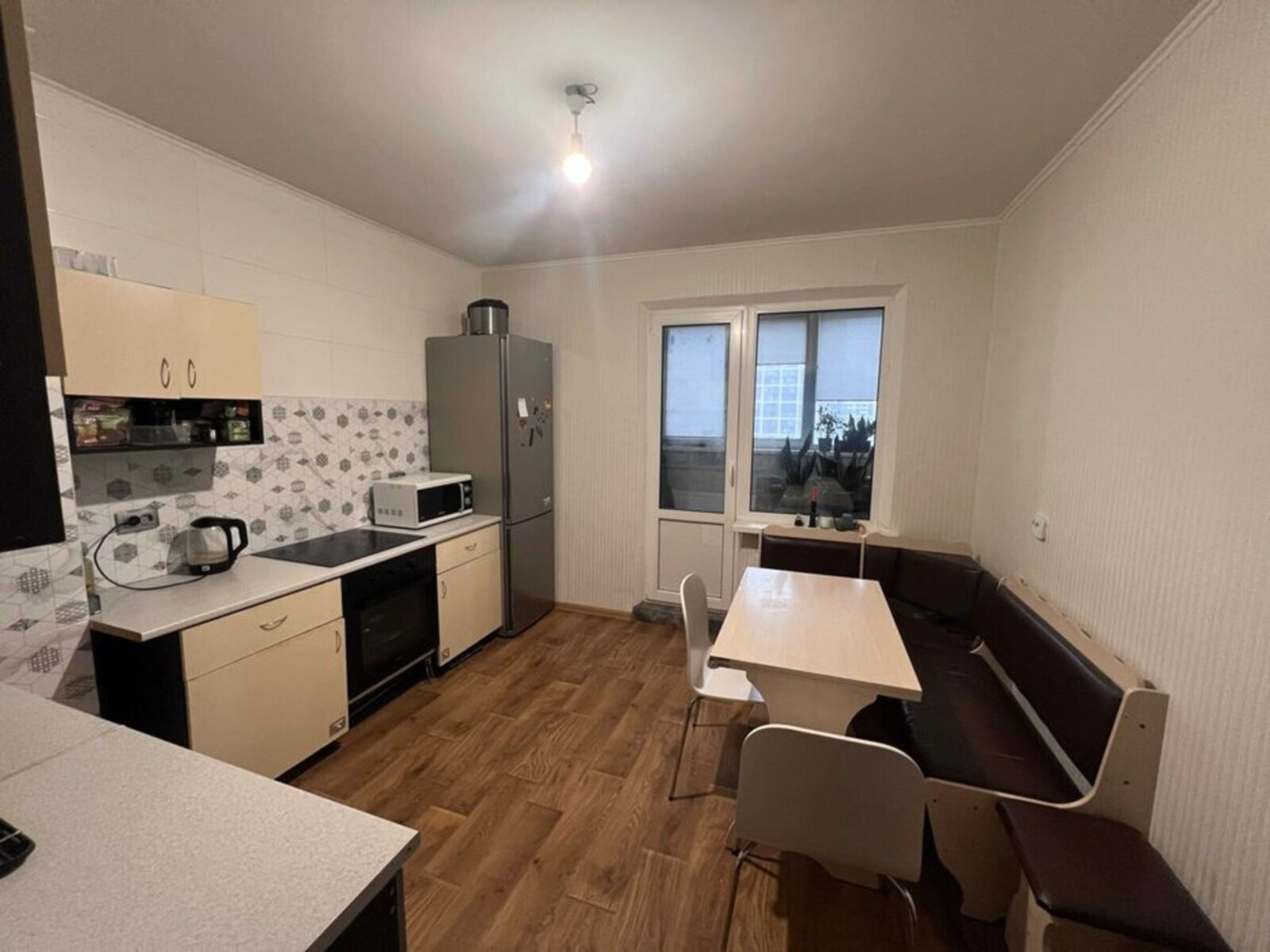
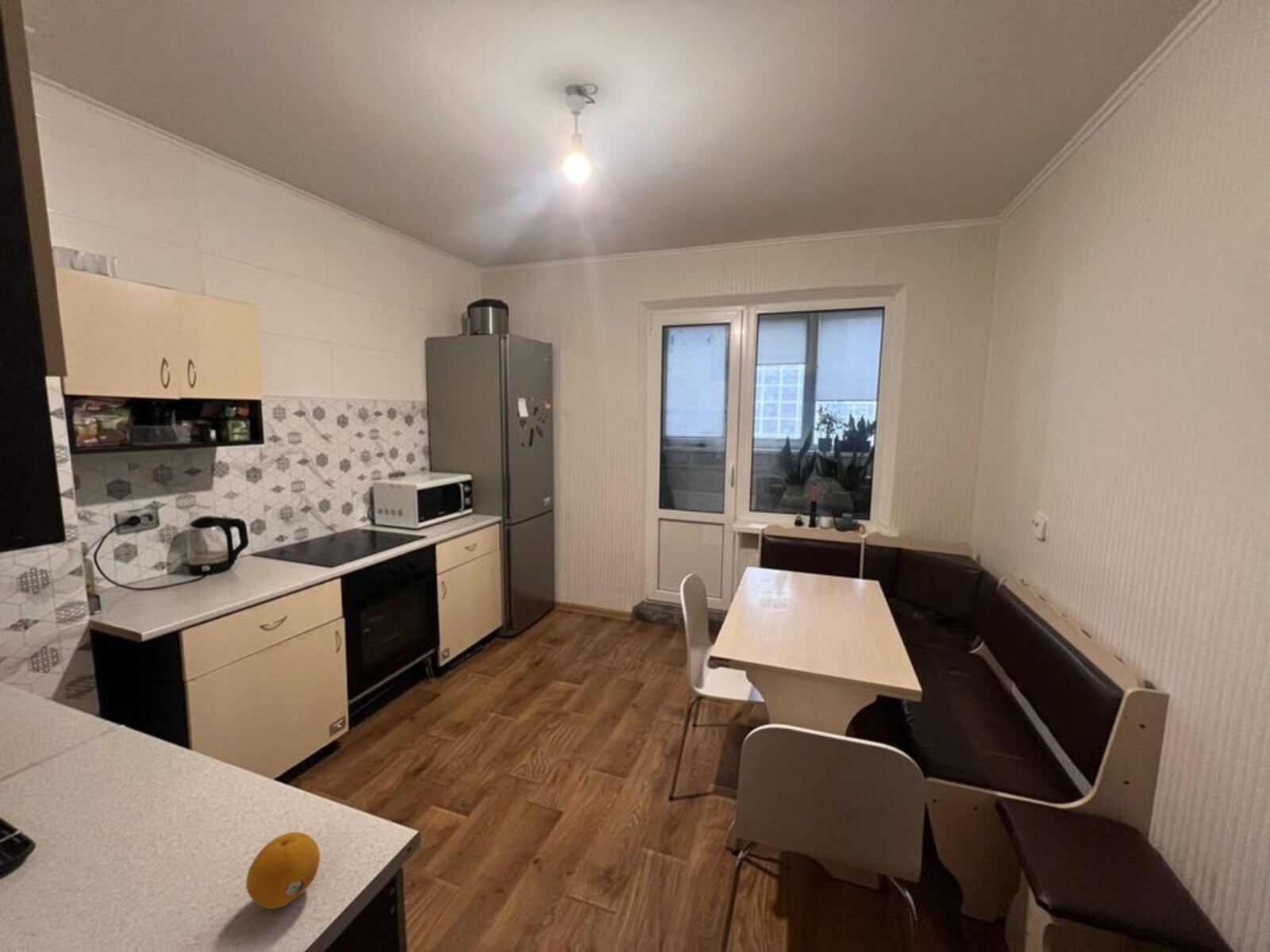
+ fruit (284, 869)
